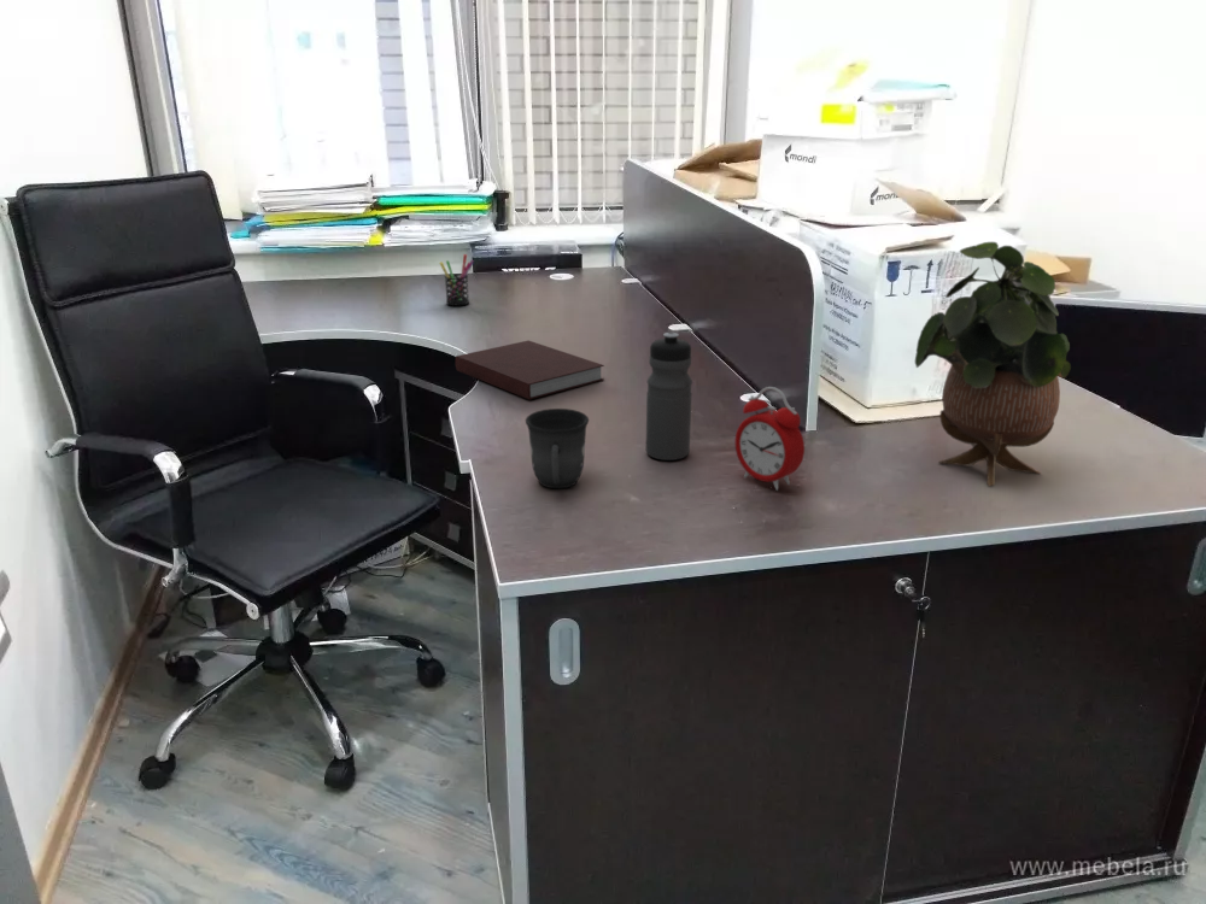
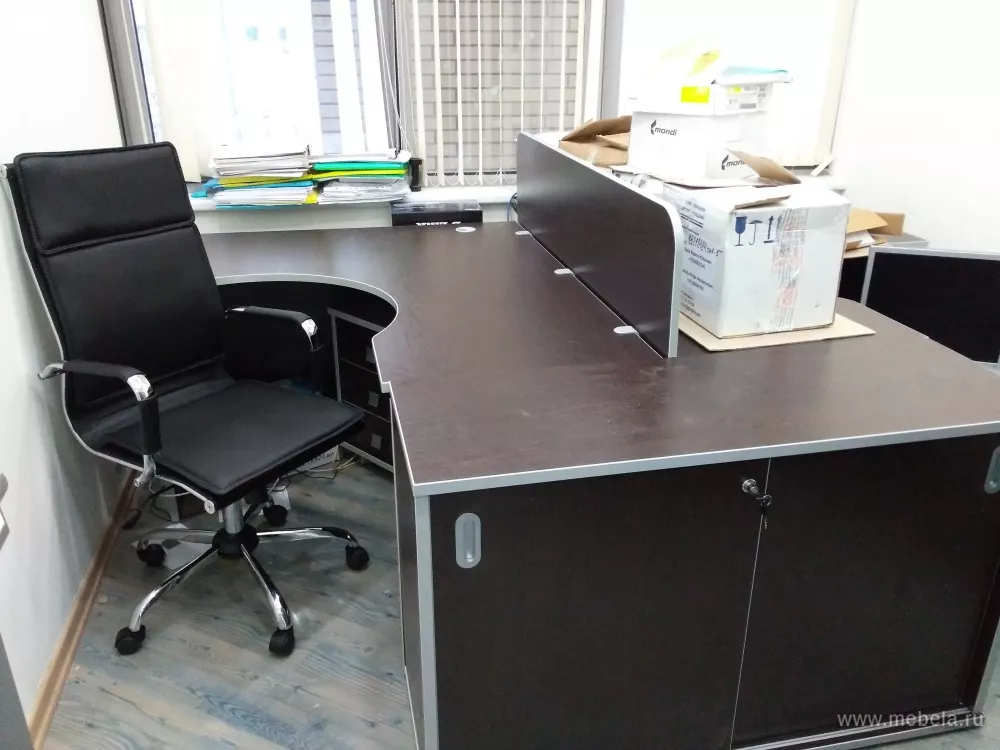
- alarm clock (769, 435)
- potted plant (991, 359)
- notebook (528, 368)
- water bottle (668, 394)
- mug (557, 454)
- pen holder (456, 278)
